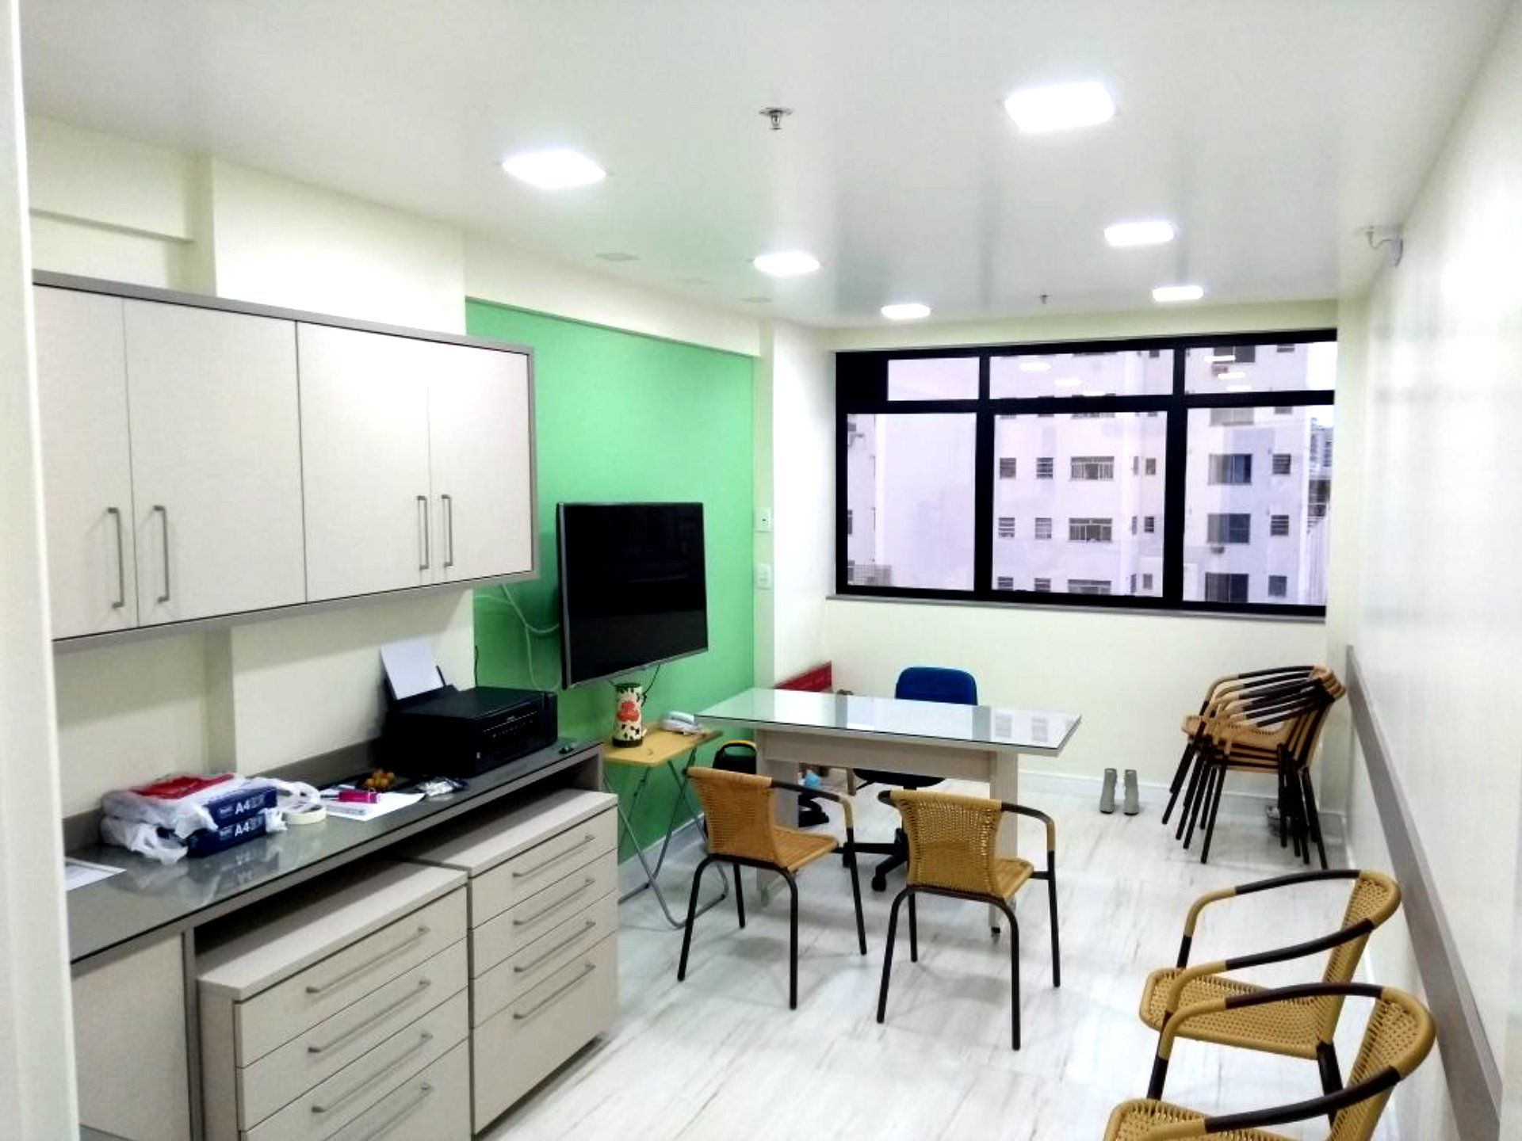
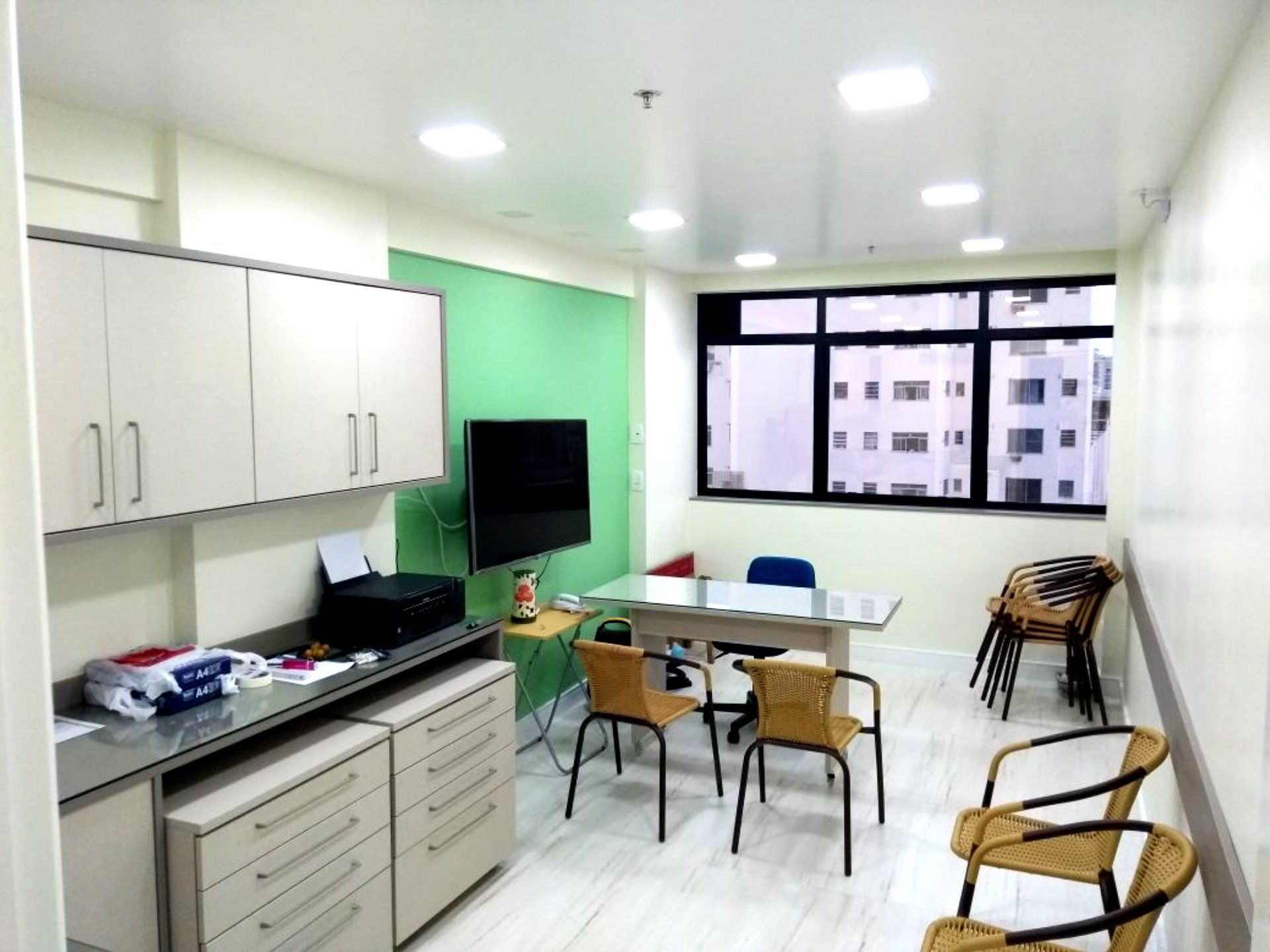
- boots (1118, 787)
